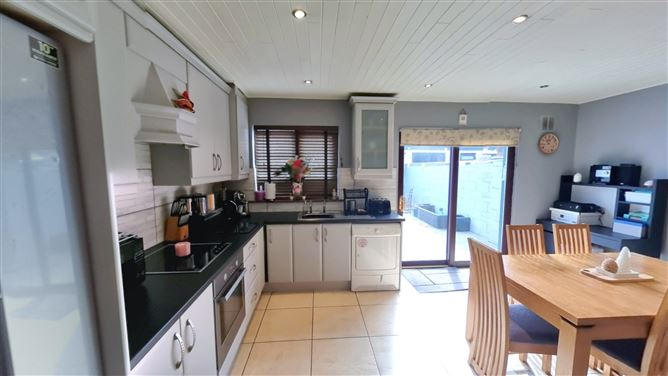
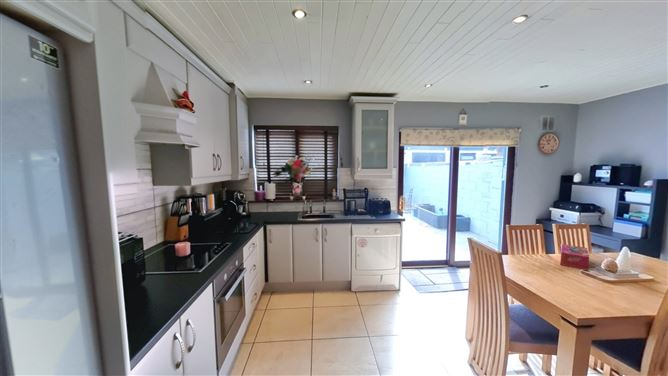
+ tissue box (574, 256)
